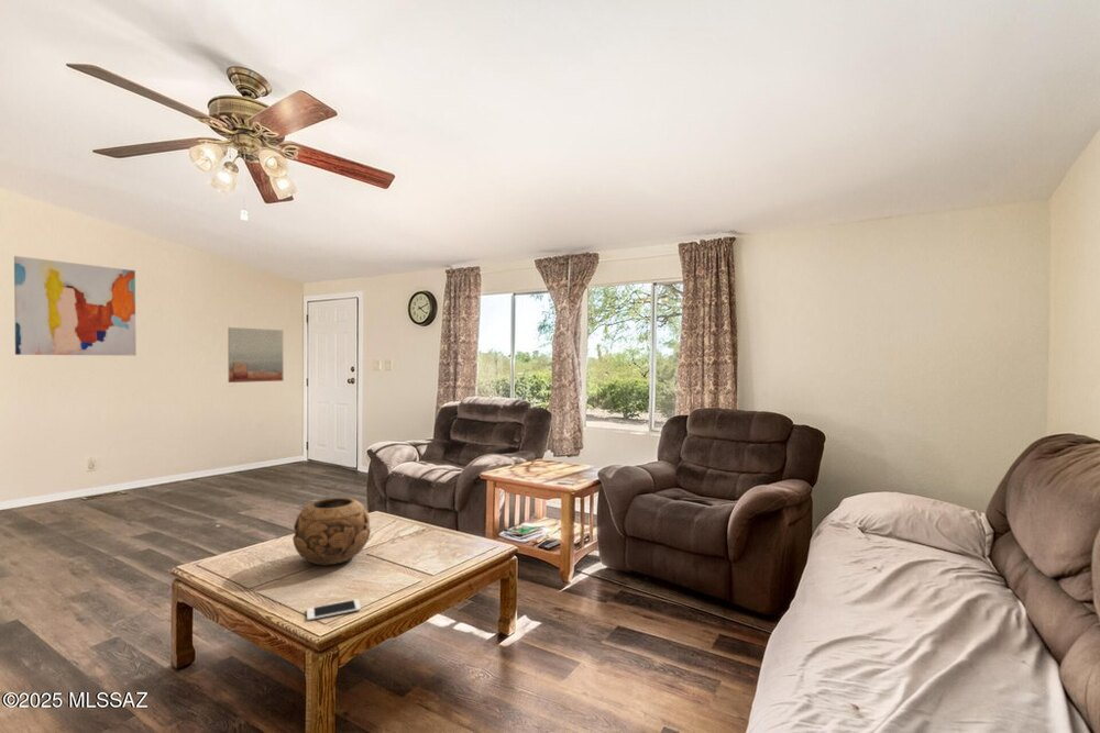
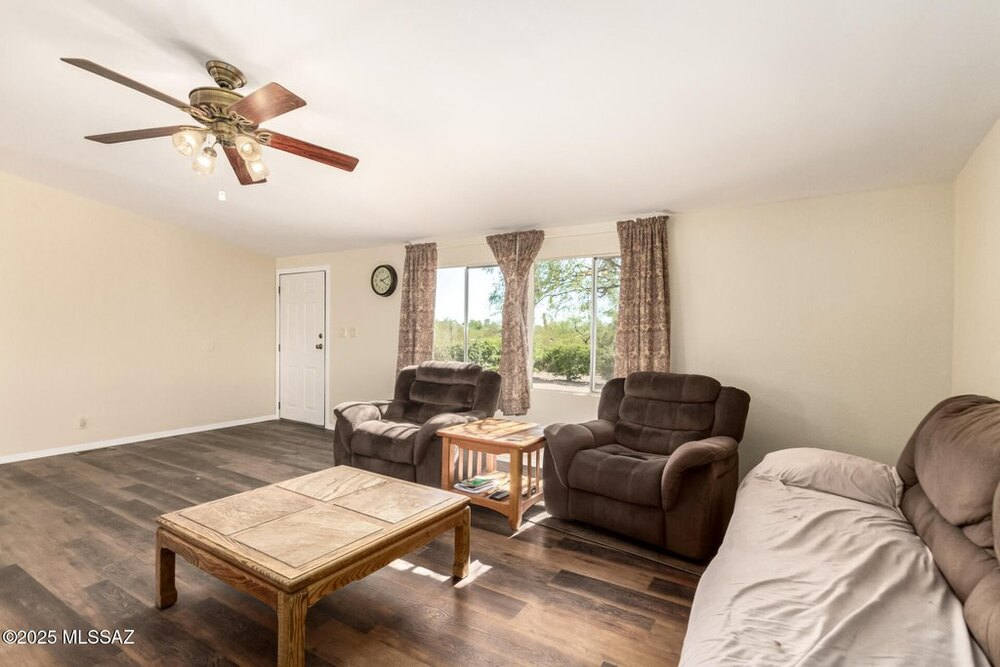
- decorative bowl (332, 530)
- wall art (79, 309)
- wall art (256, 355)
- cell phone (333, 609)
